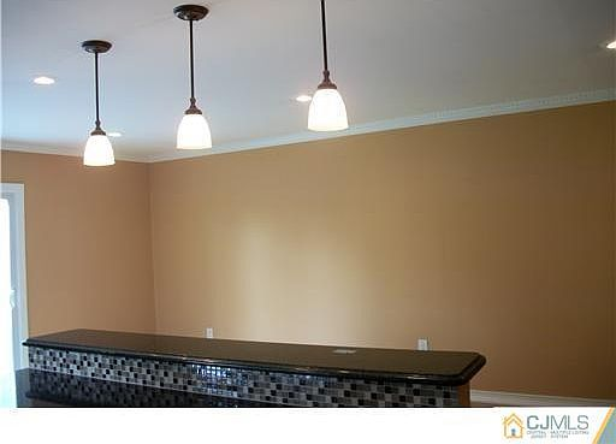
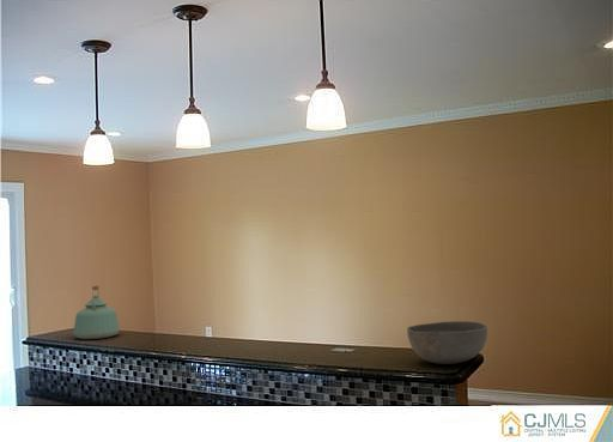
+ kettle (96, 310)
+ bowl (447, 344)
